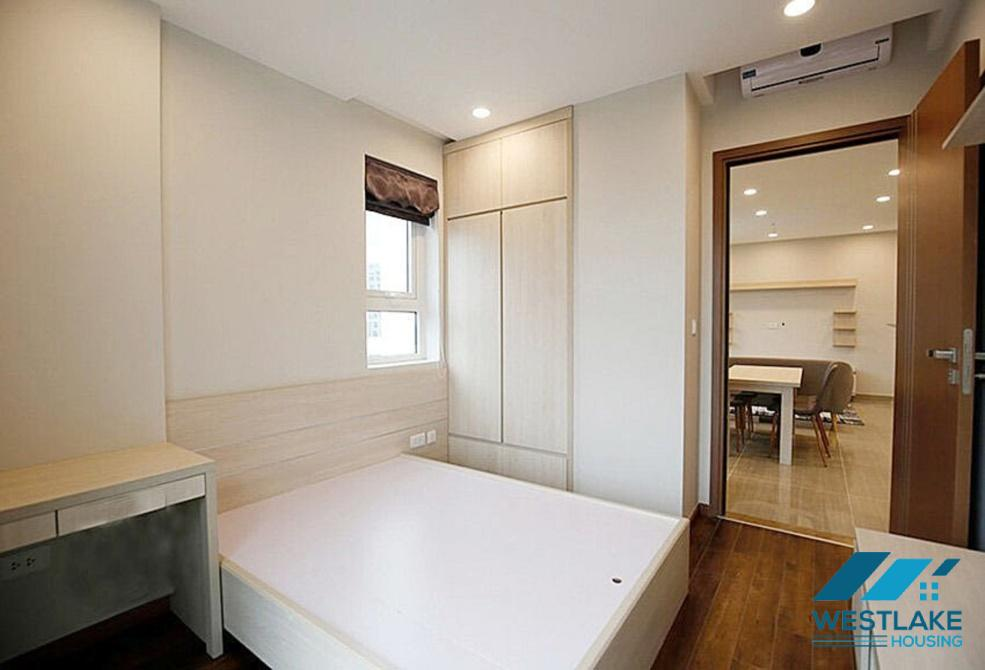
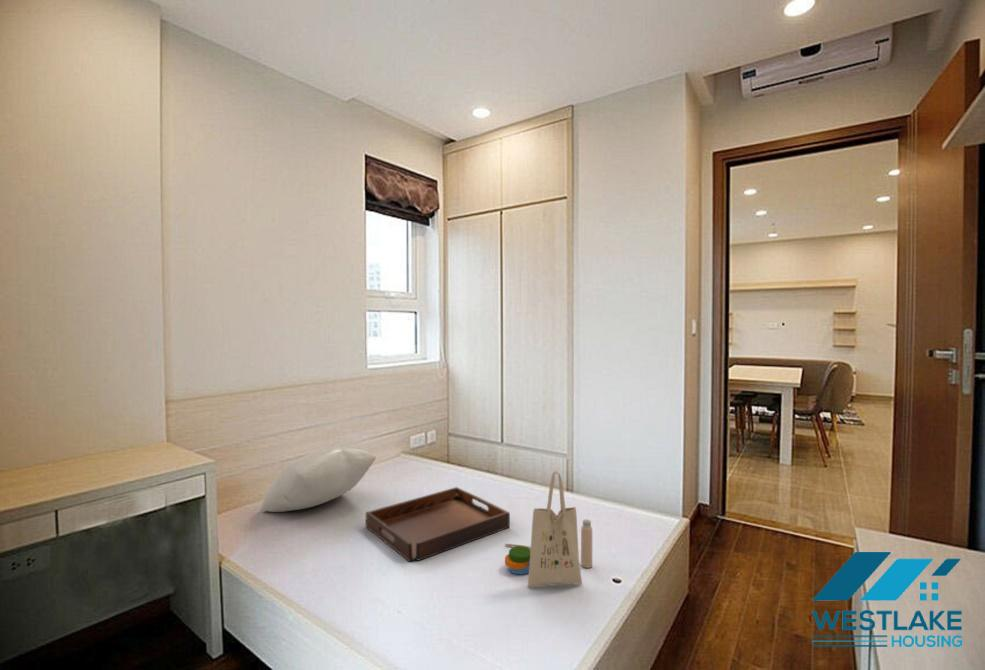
+ serving tray (437, 519)
+ pillow (319, 477)
+ tote bag (548, 512)
